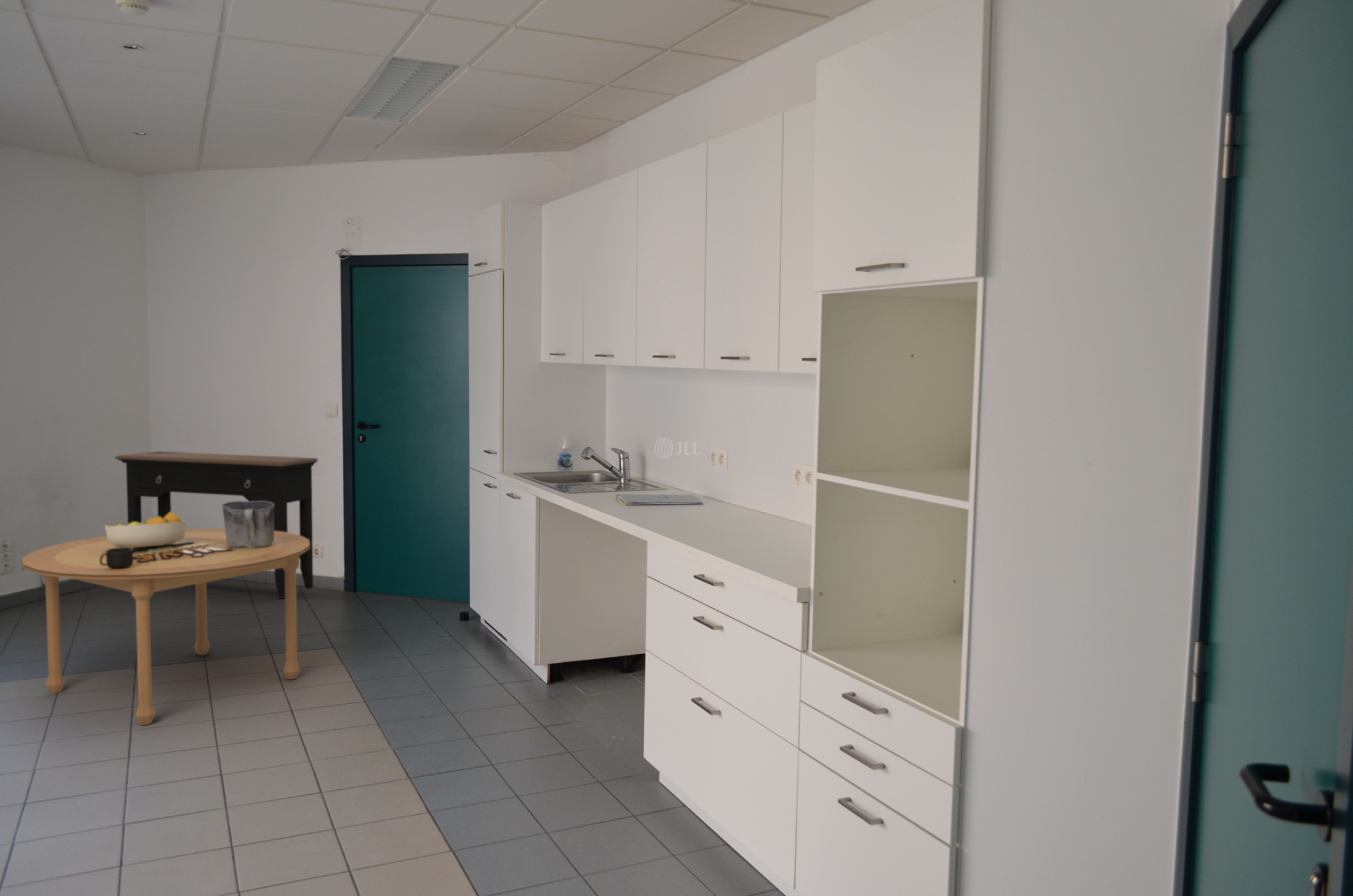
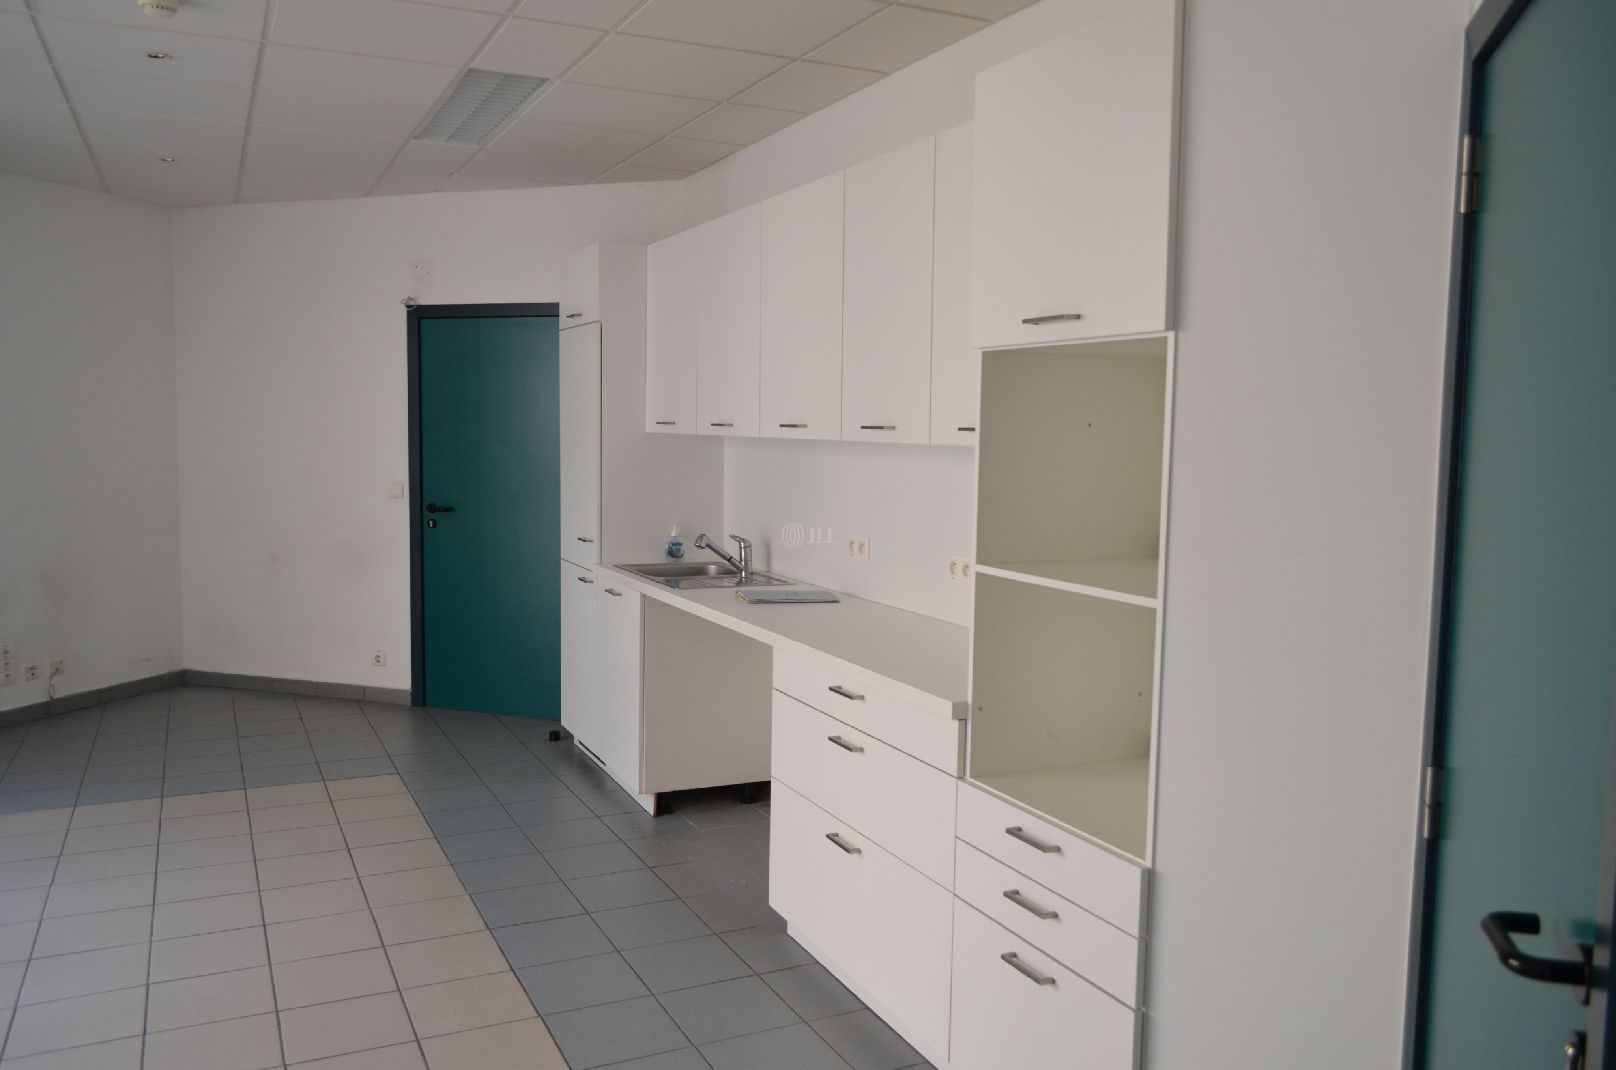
- mug (116, 559)
- console table (218, 494)
- bucket (249, 524)
- dining table (196, 614)
- fruit bowl (146, 533)
